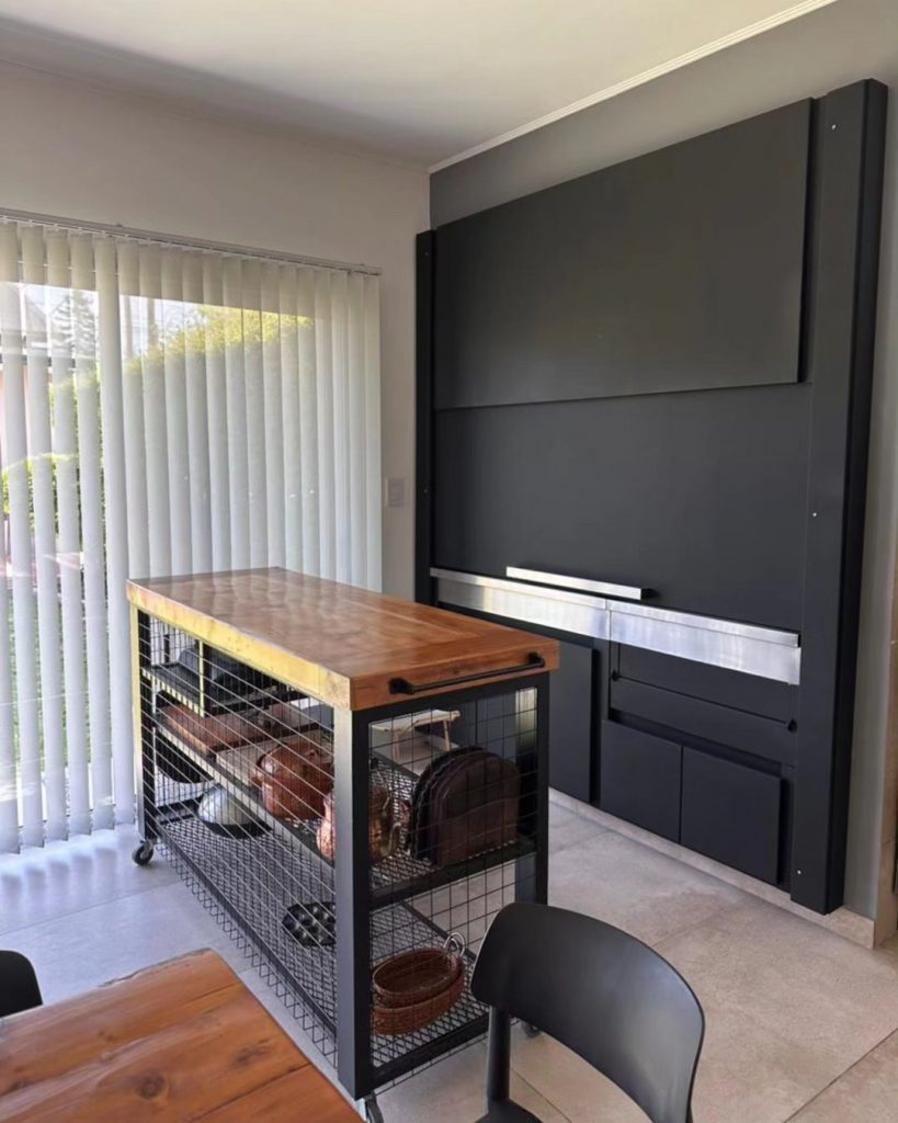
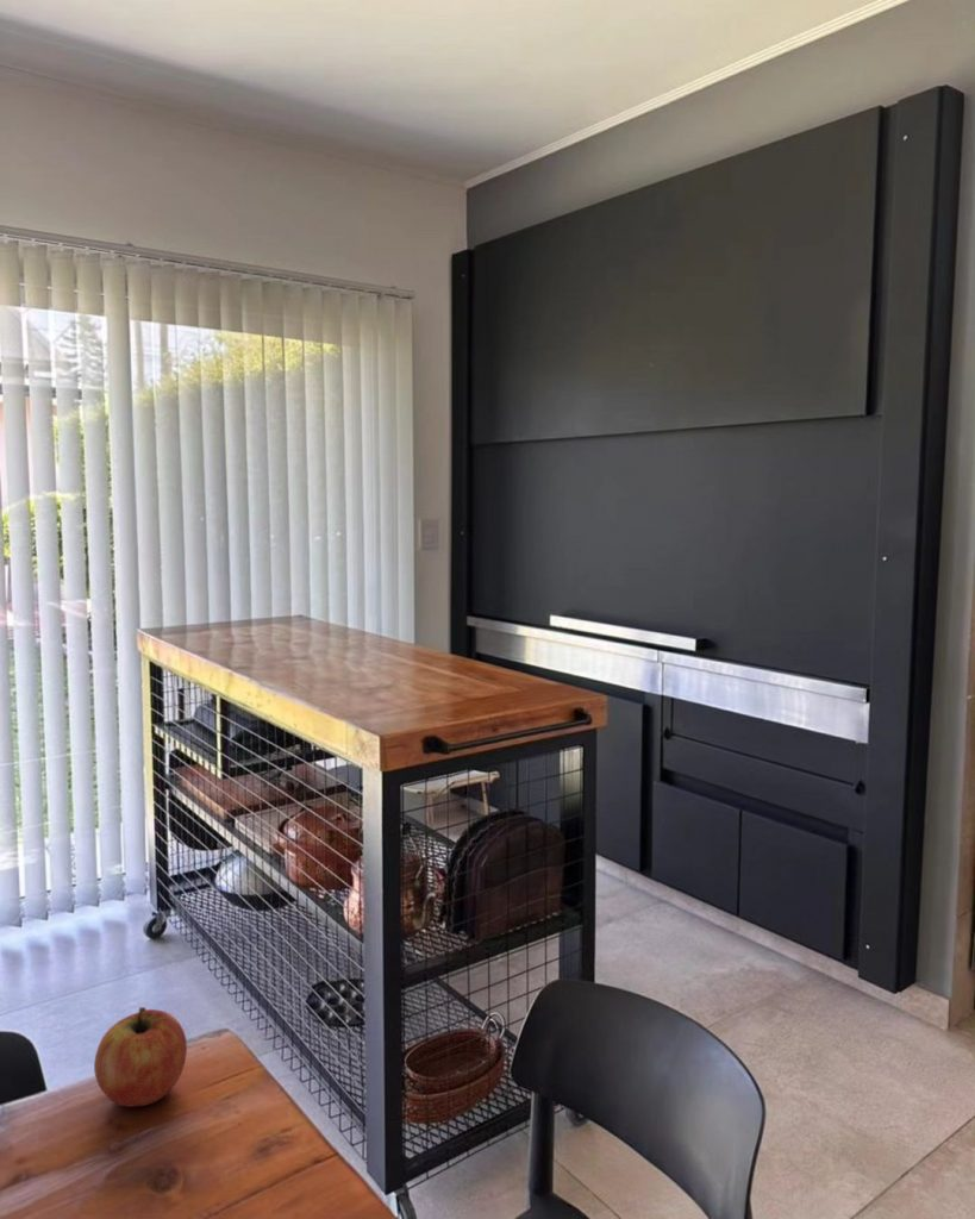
+ fruit (142, 1052)
